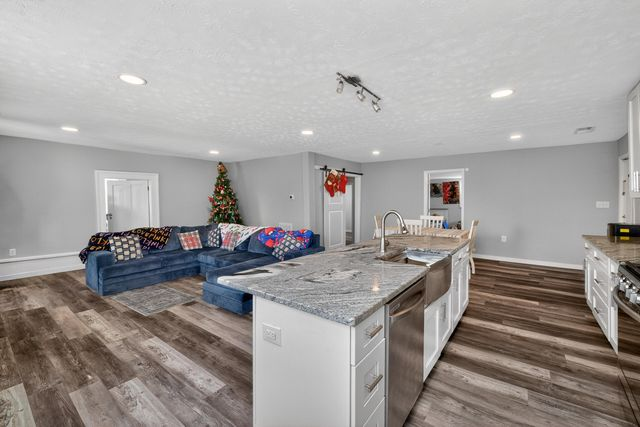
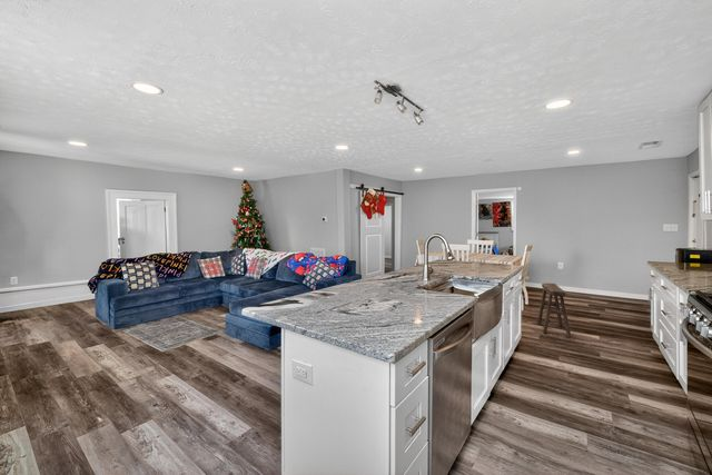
+ stool (553, 306)
